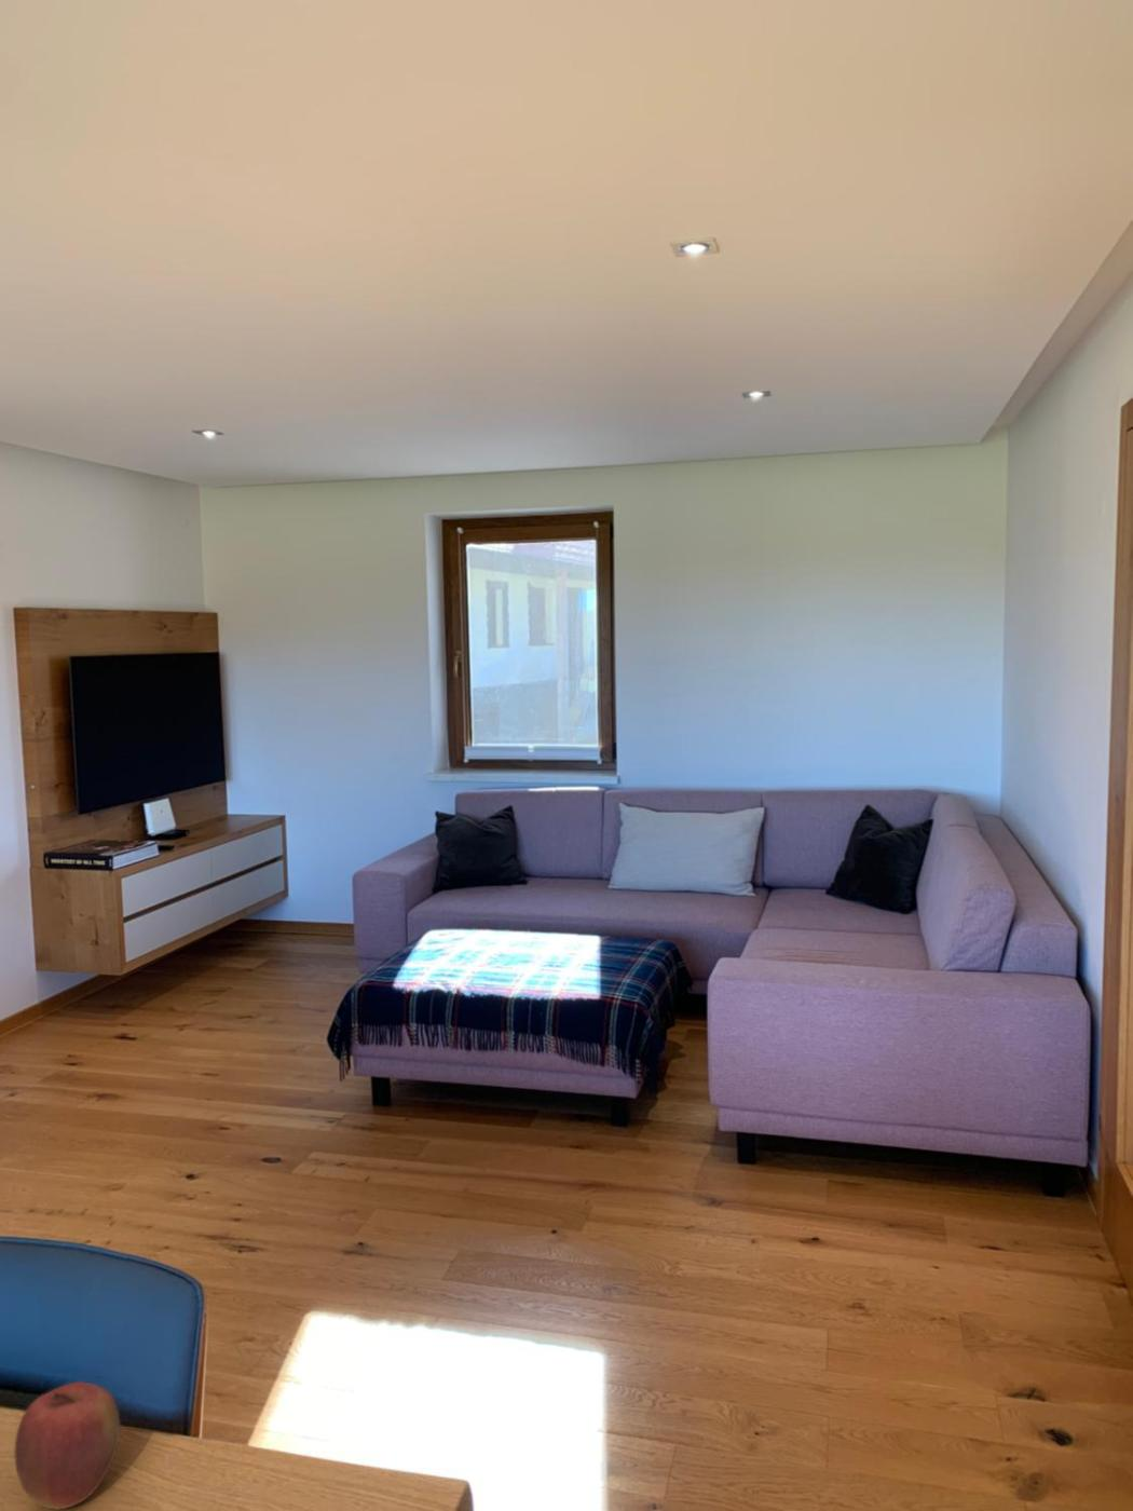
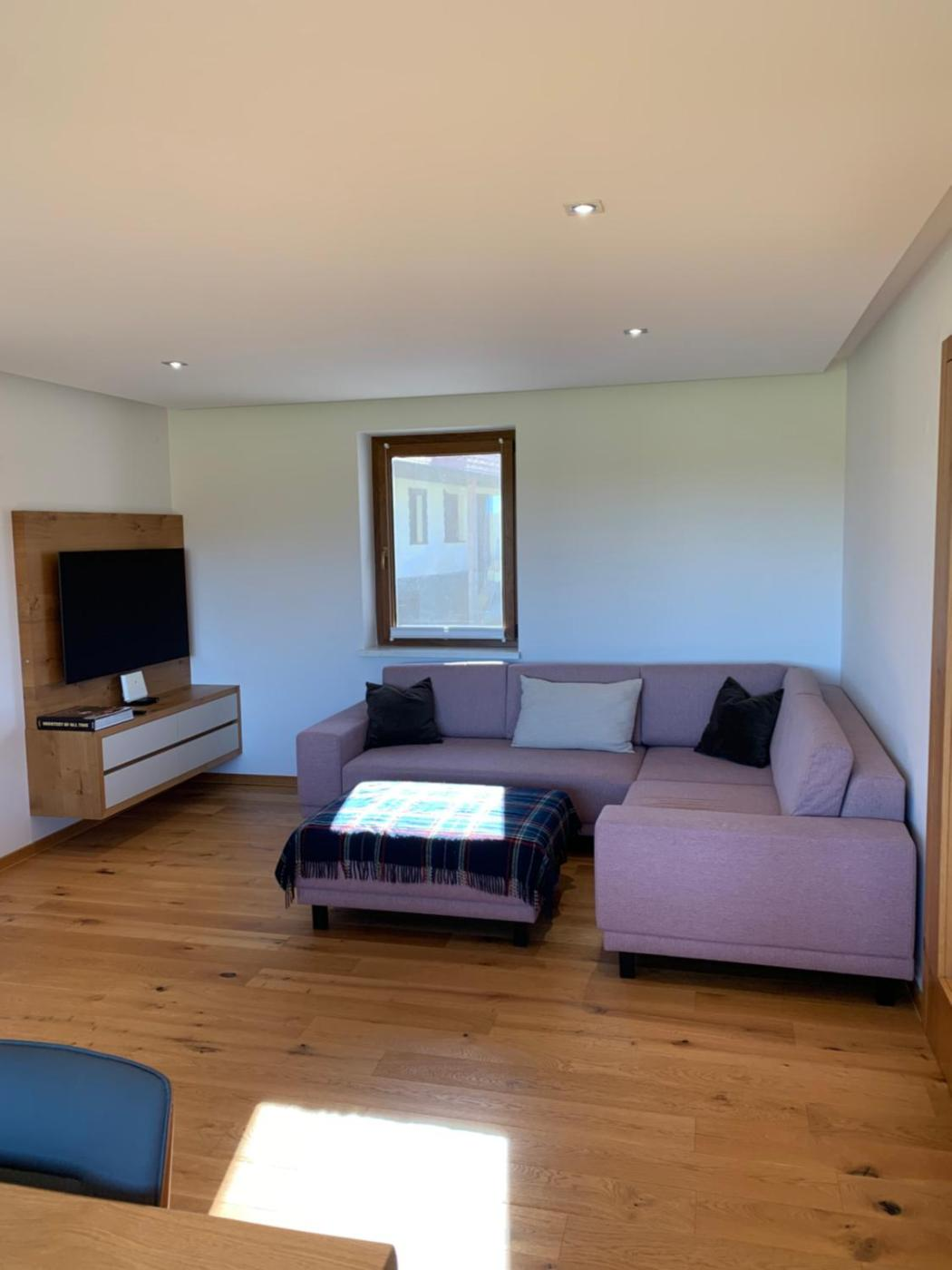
- apple (68, 1440)
